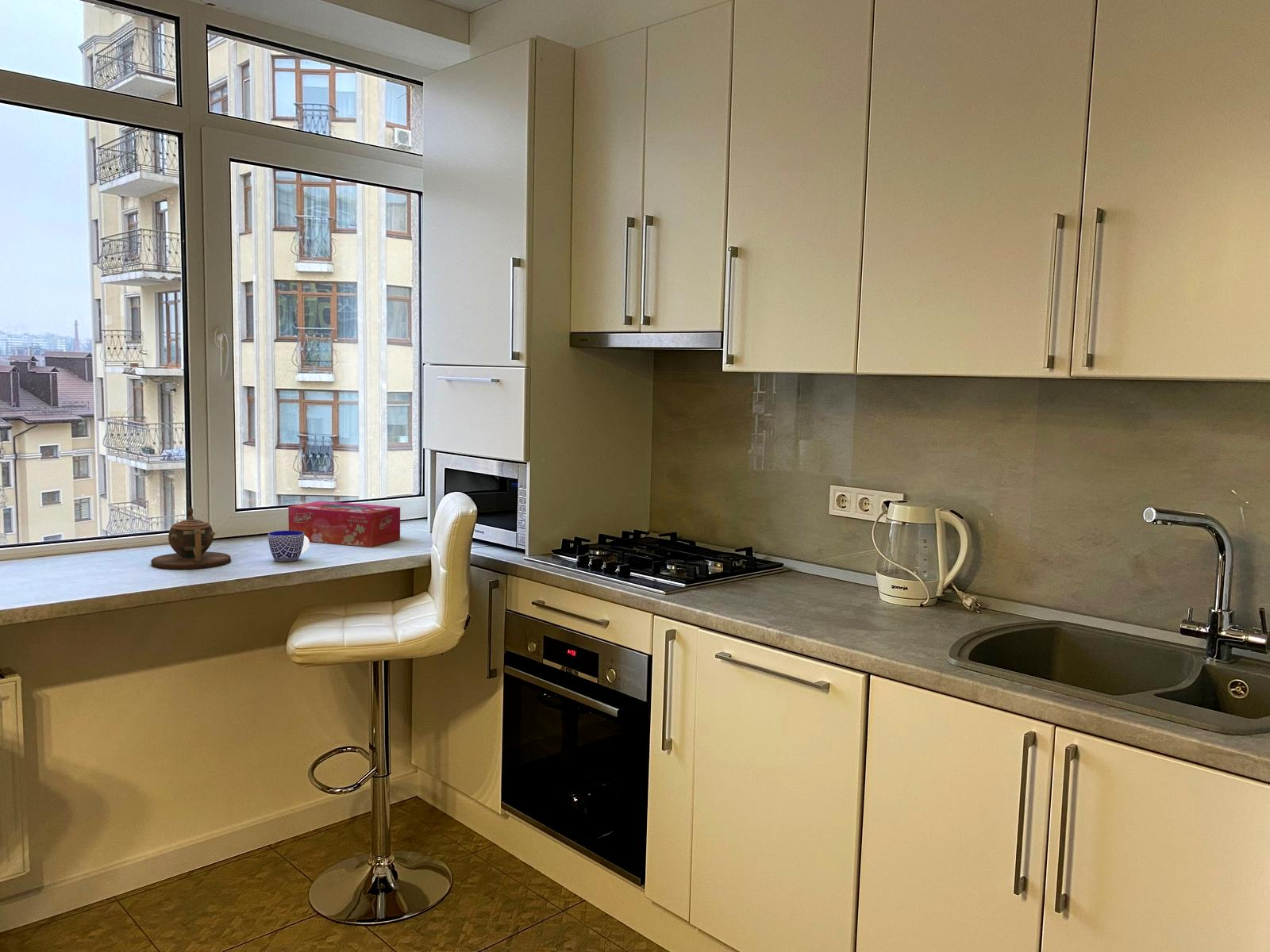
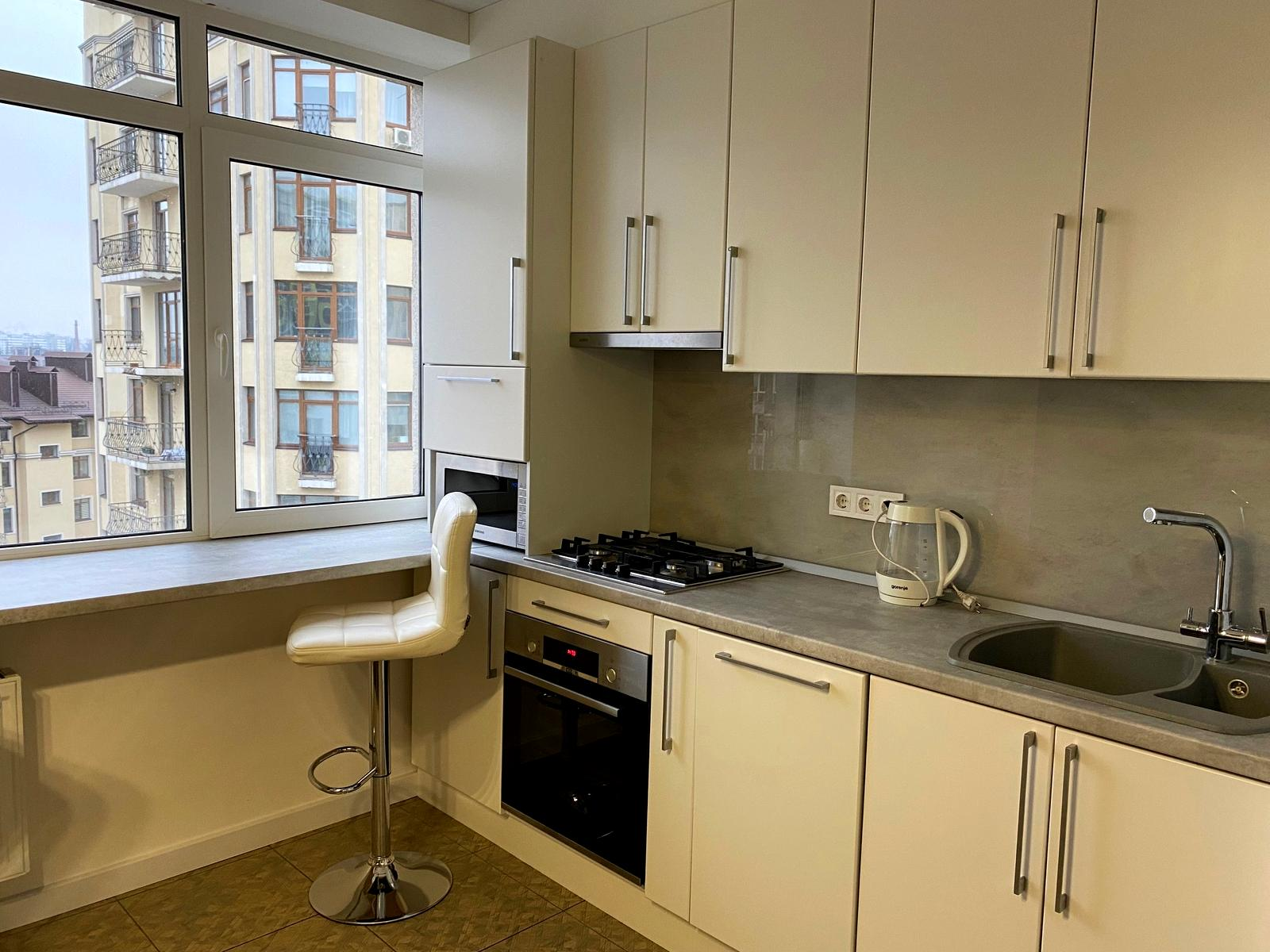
- tissue box (344, 523)
- cup (291, 545)
- teapot (190, 535)
